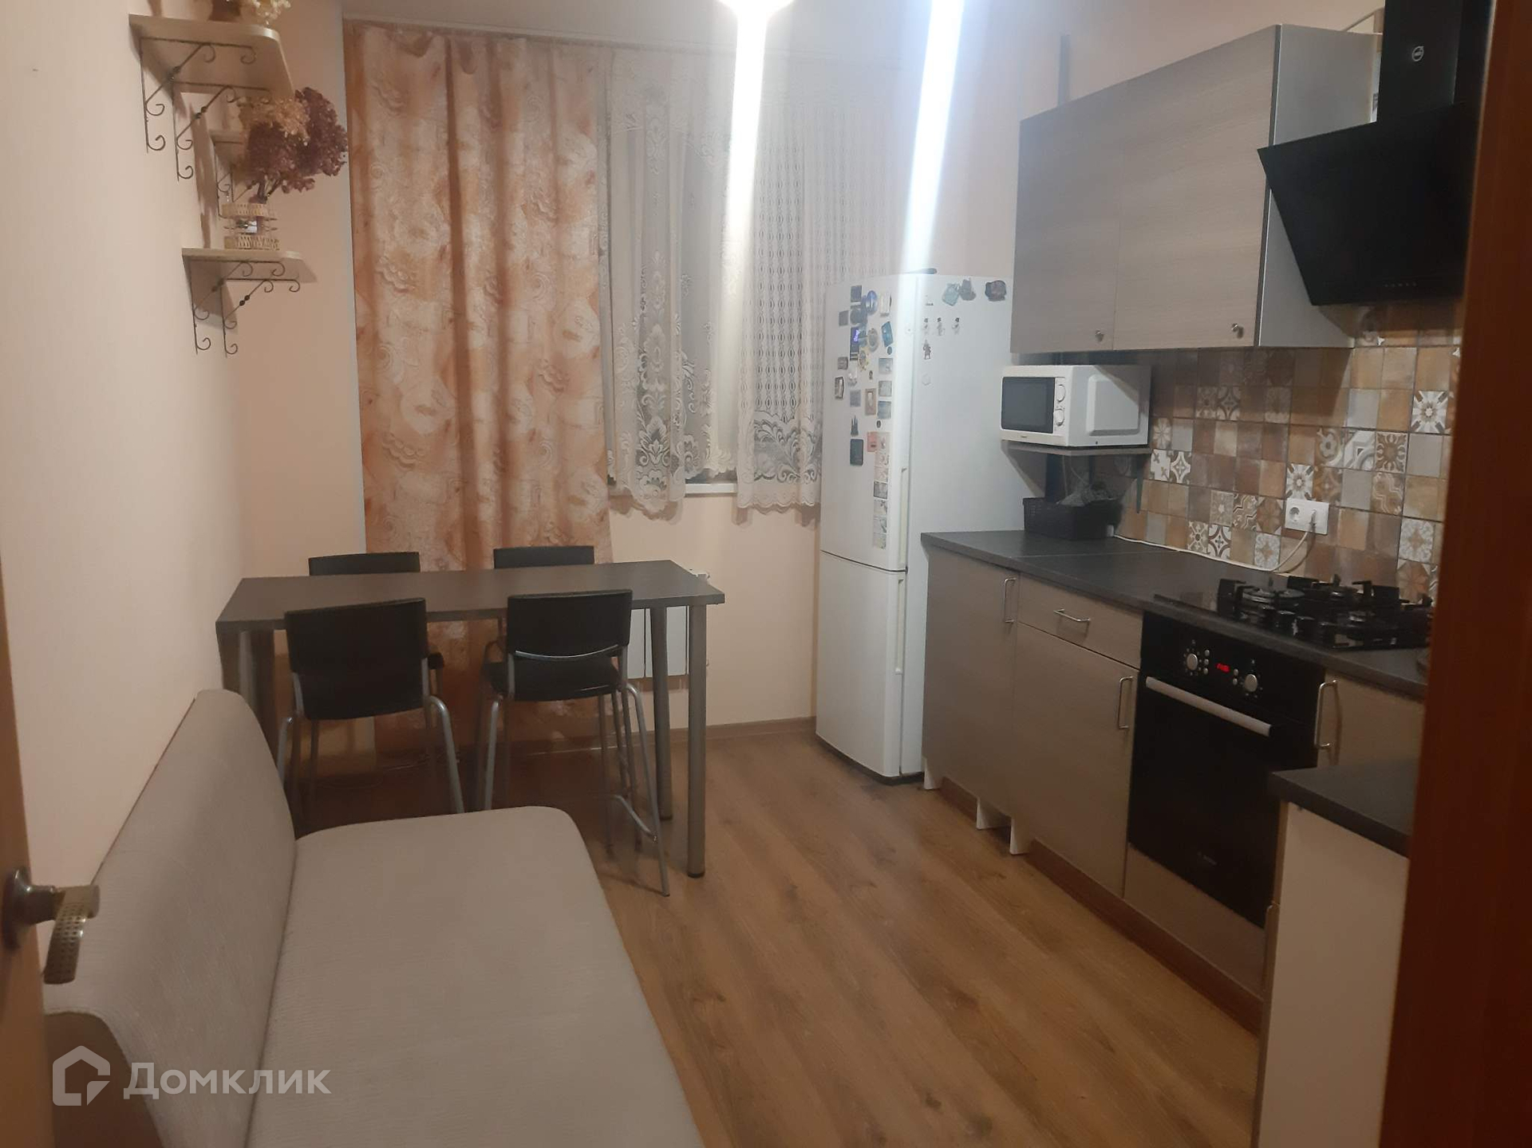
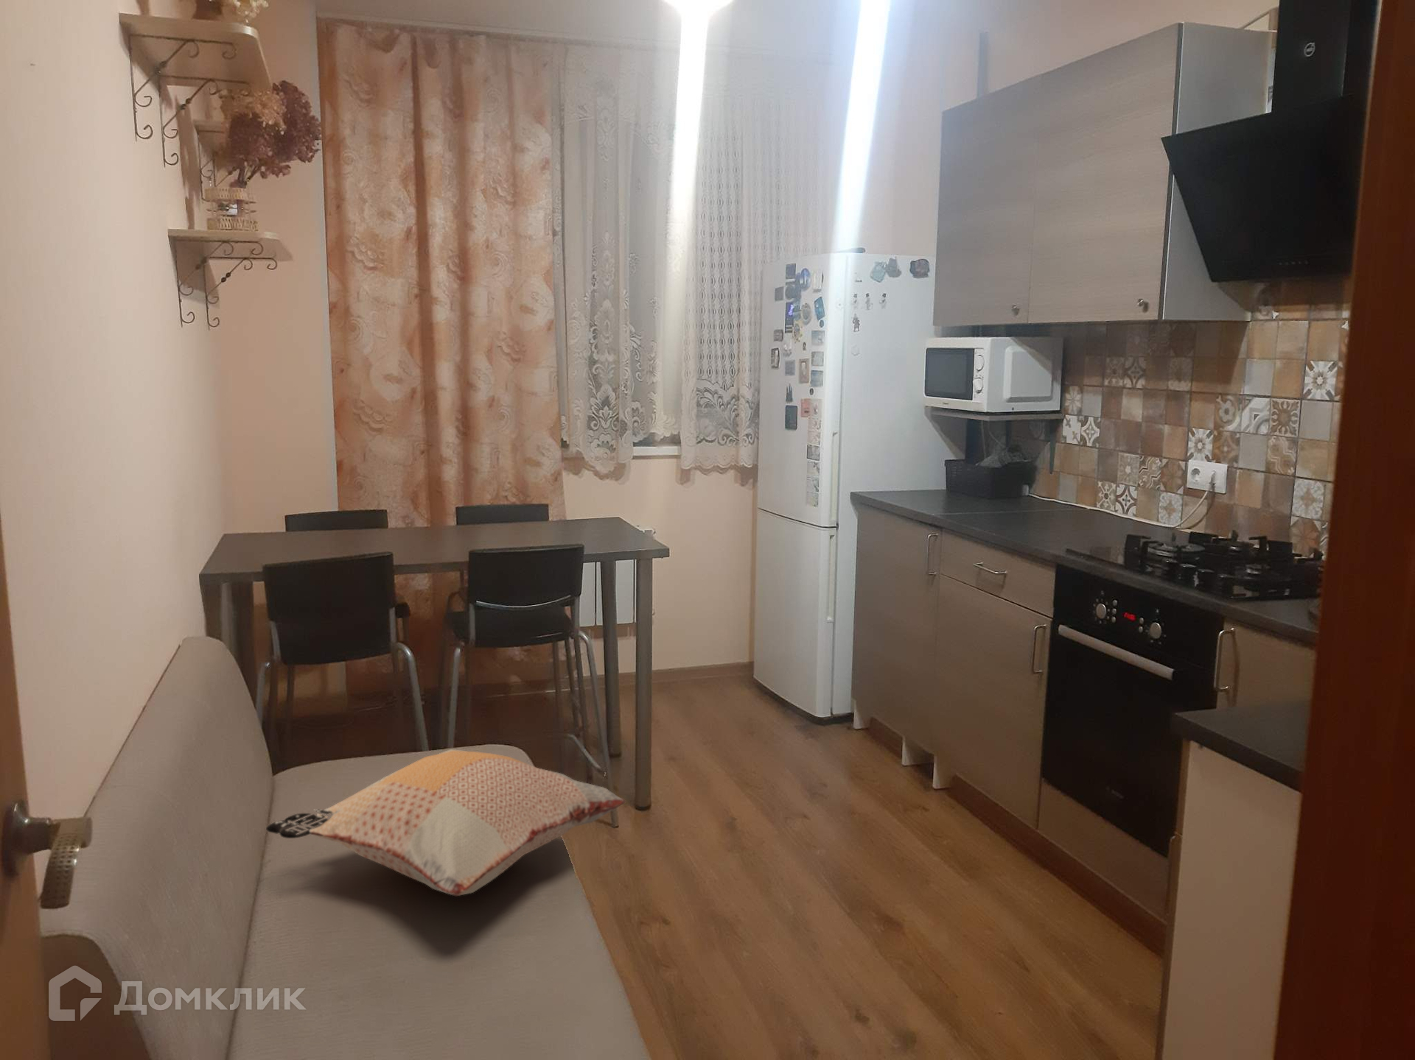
+ decorative pillow (450, 814)
